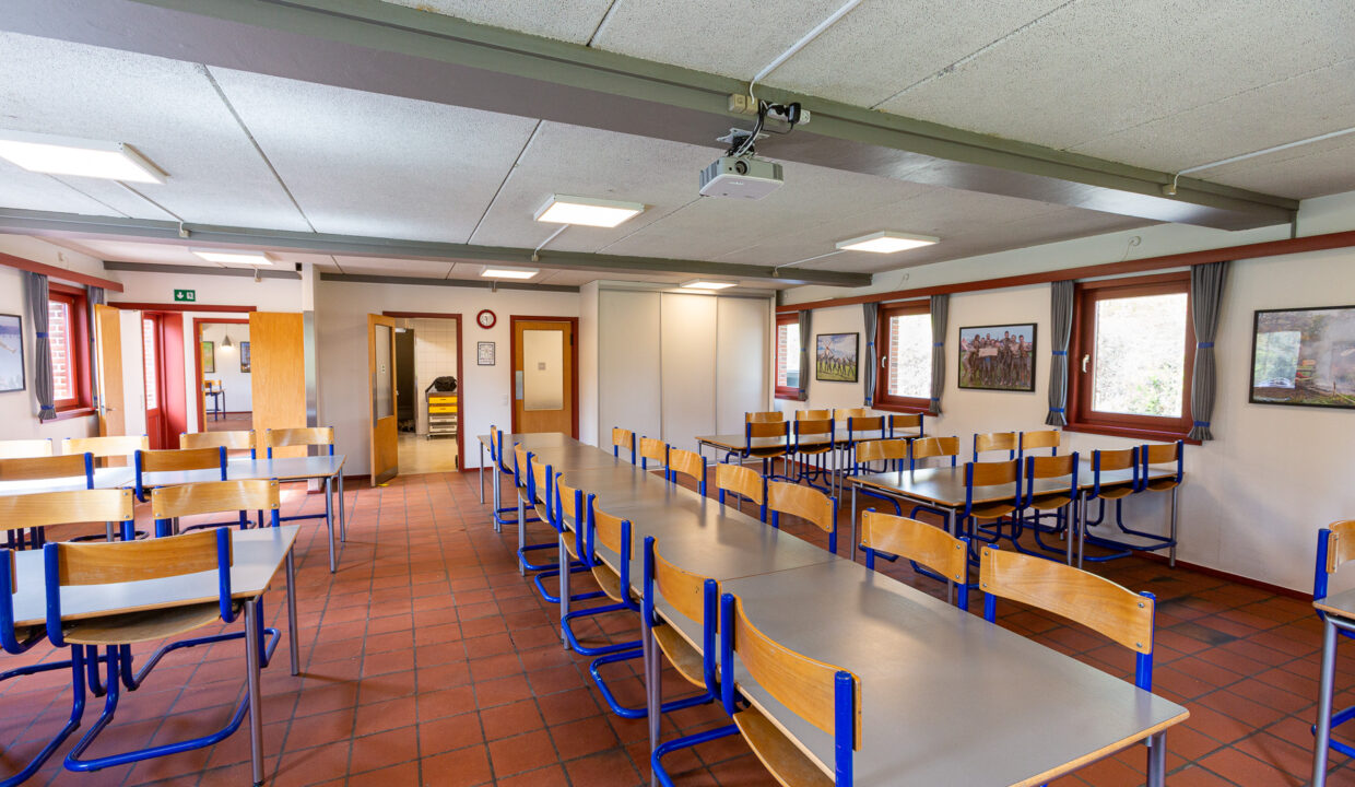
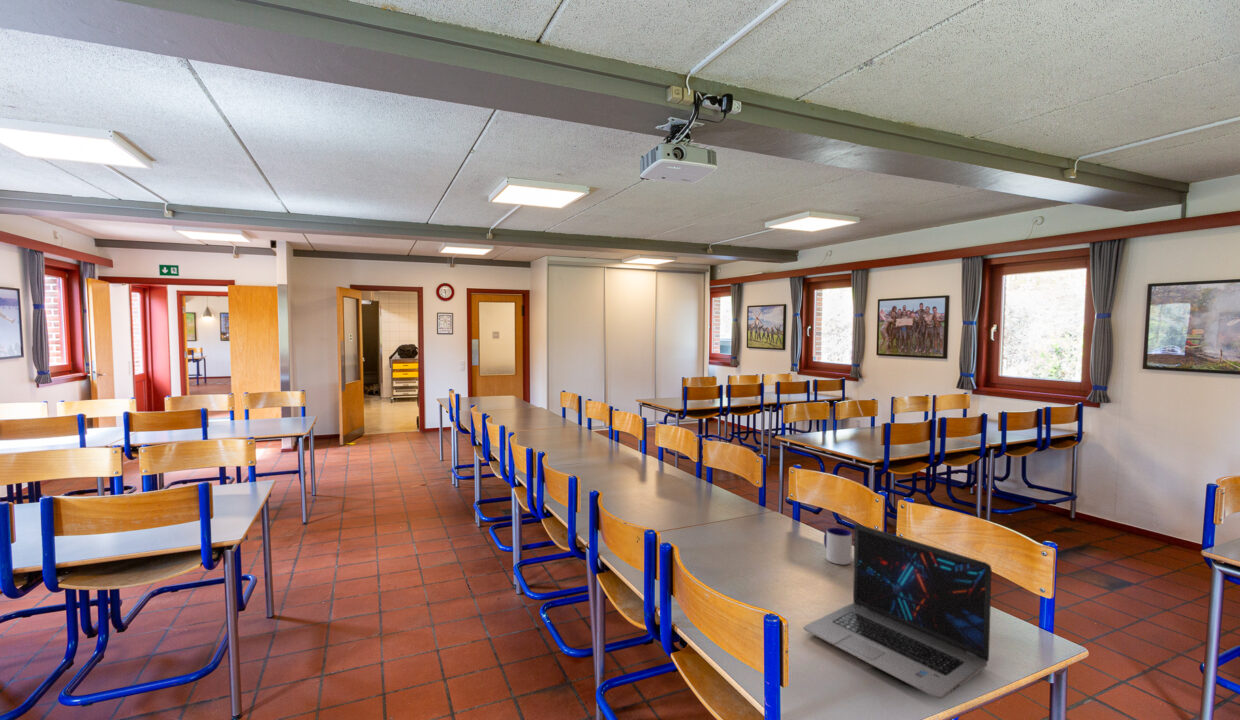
+ laptop (891, 601)
+ mug (835, 544)
